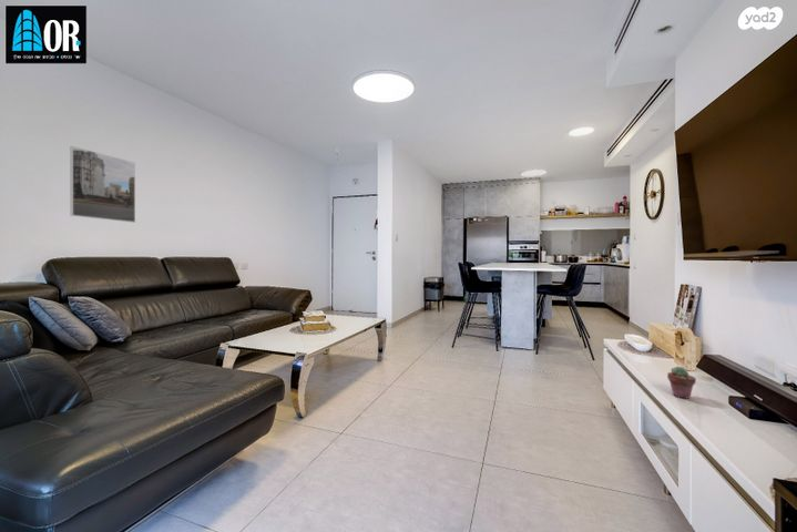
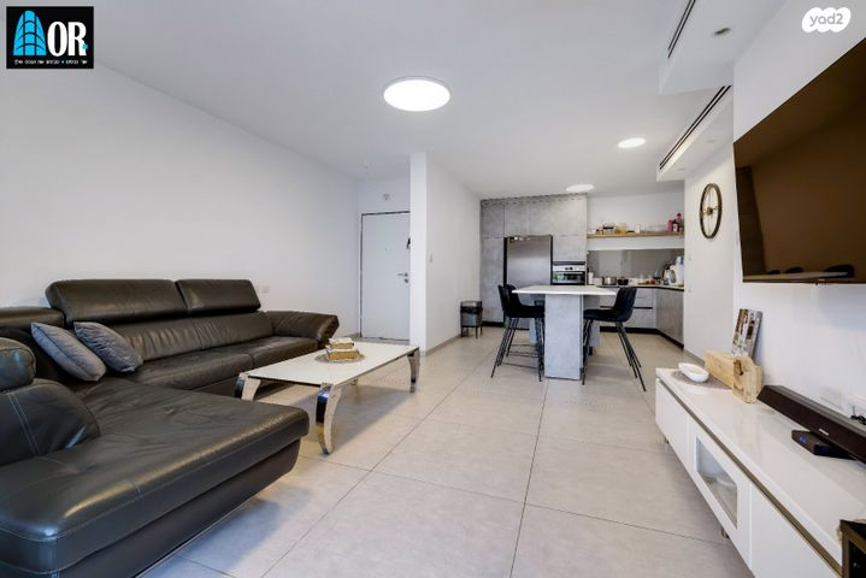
- potted succulent (681, 380)
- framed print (104, 186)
